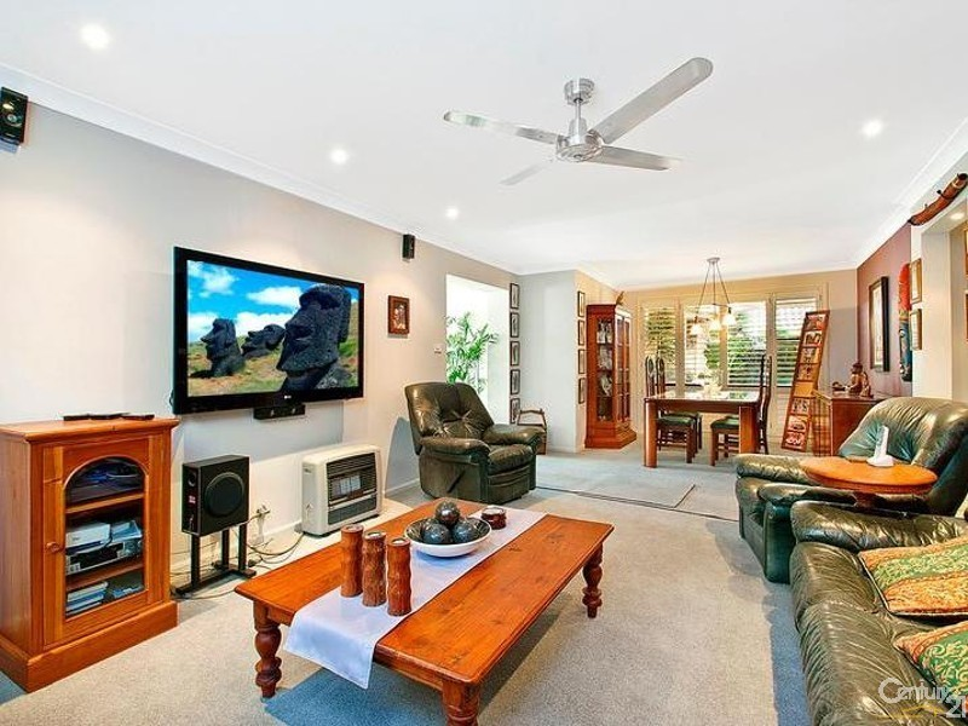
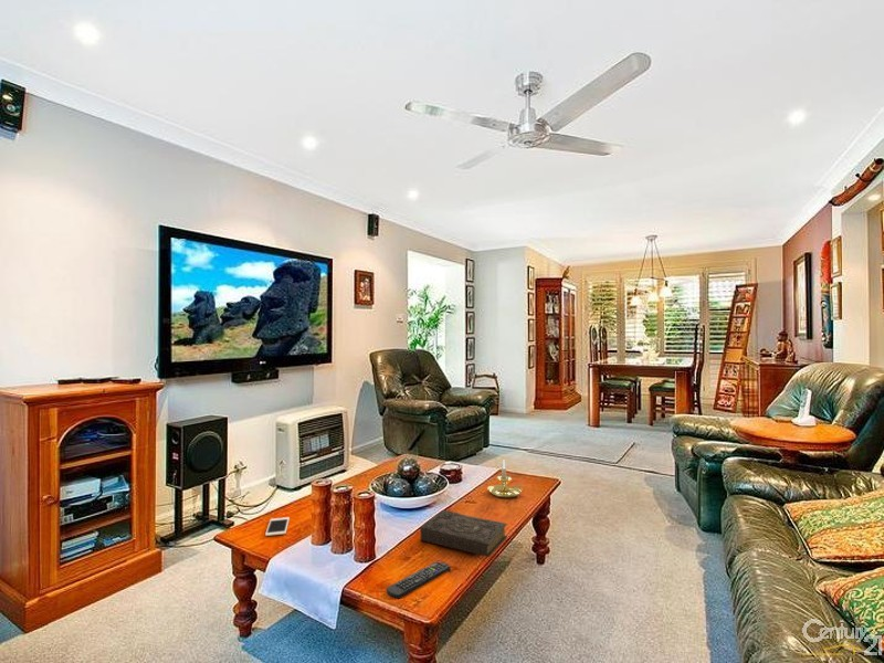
+ remote control (419, 578)
+ candle holder (506, 476)
+ cell phone (277, 526)
+ book (463, 532)
